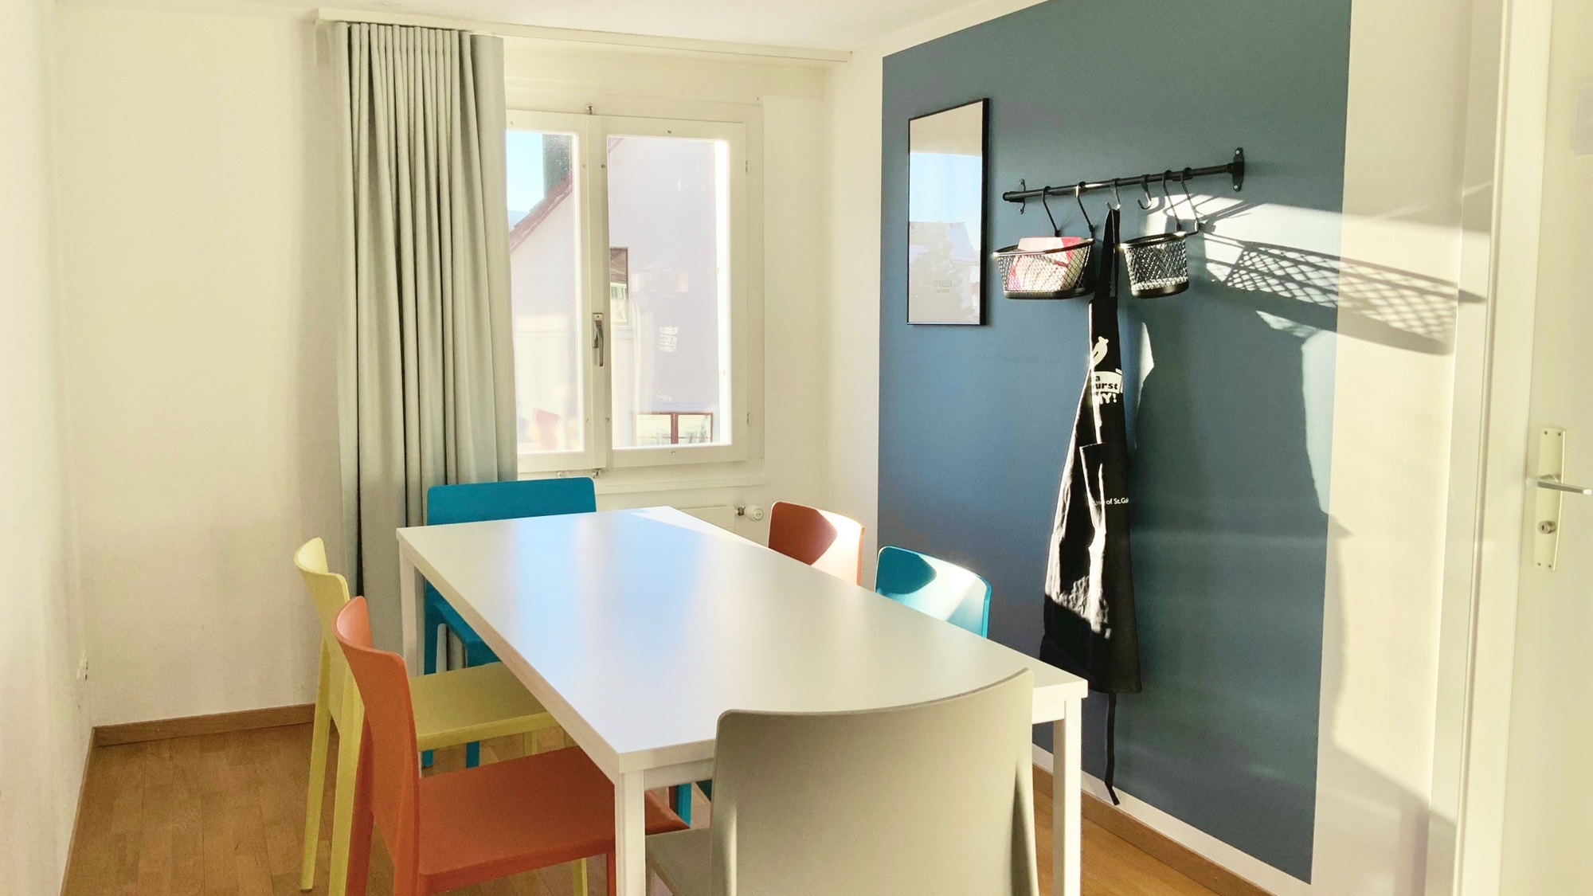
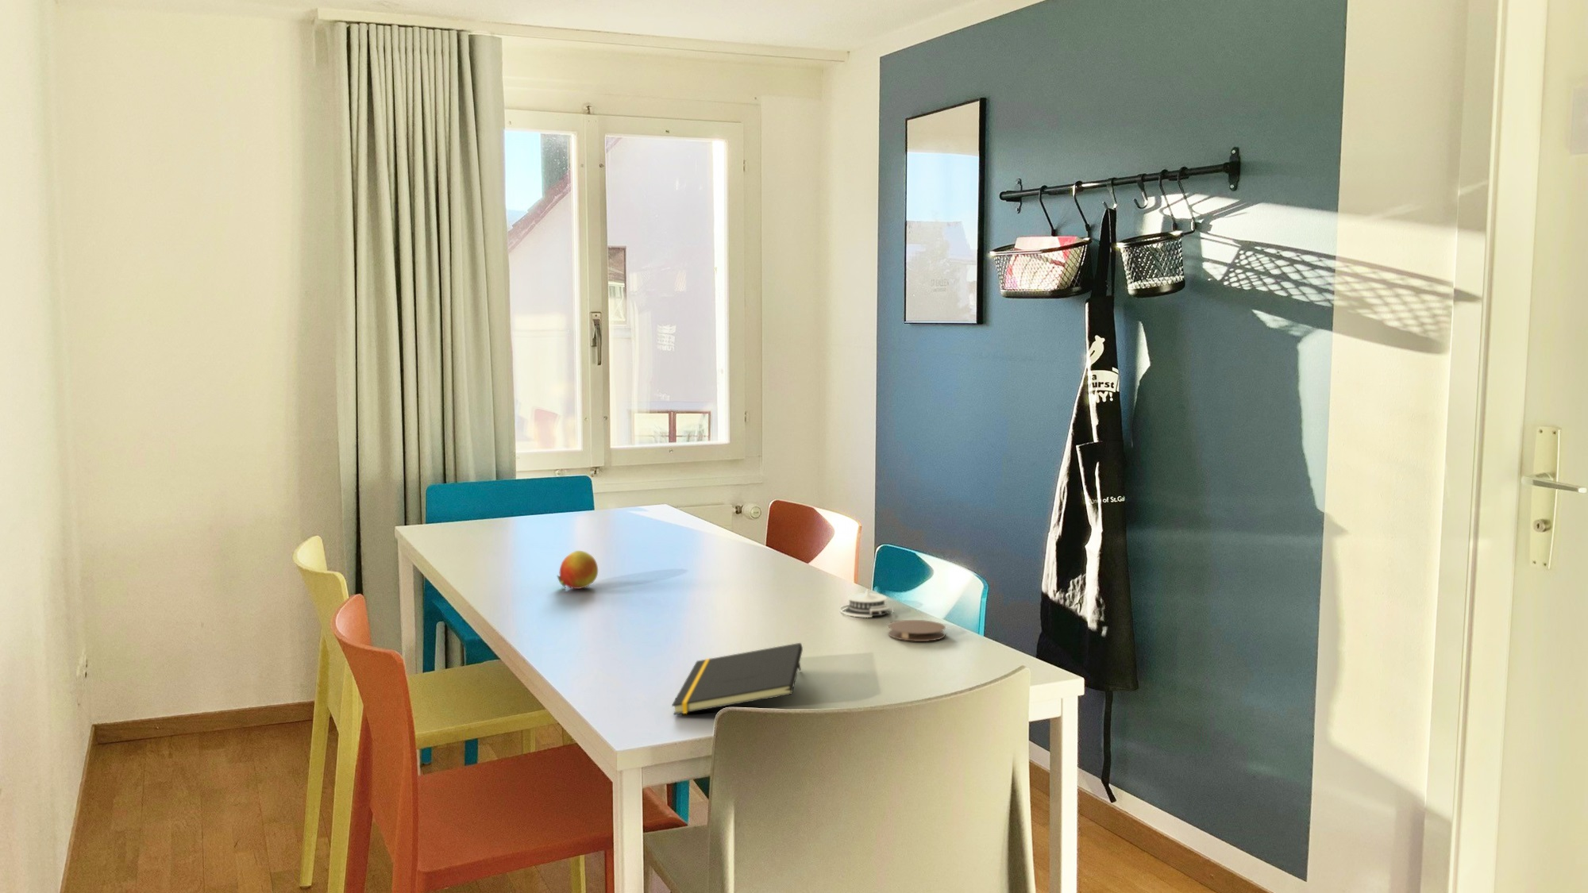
+ fruit (578, 569)
+ architectural model (866, 600)
+ coaster (916, 630)
+ notepad (741, 676)
